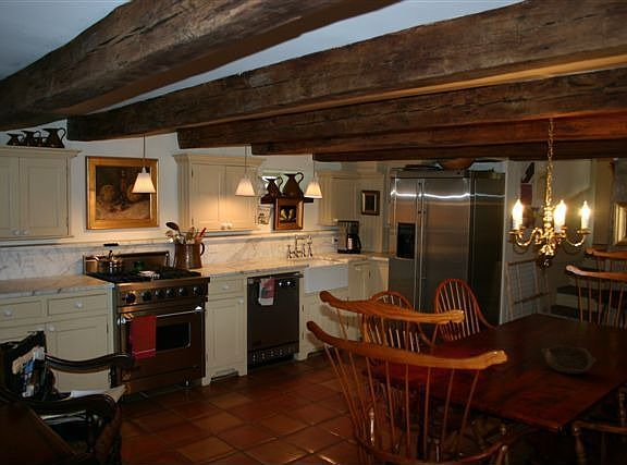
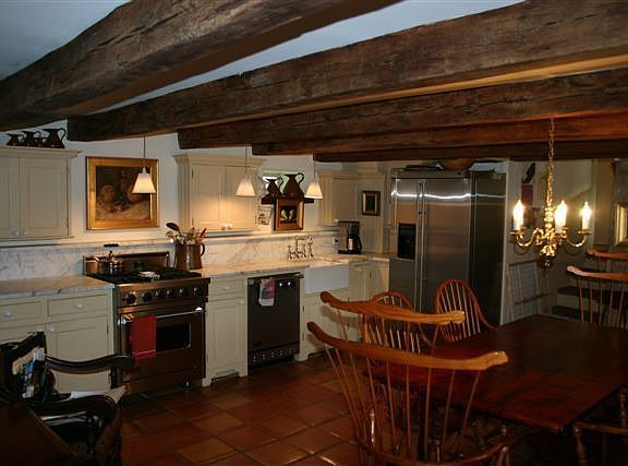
- bowl (567, 359)
